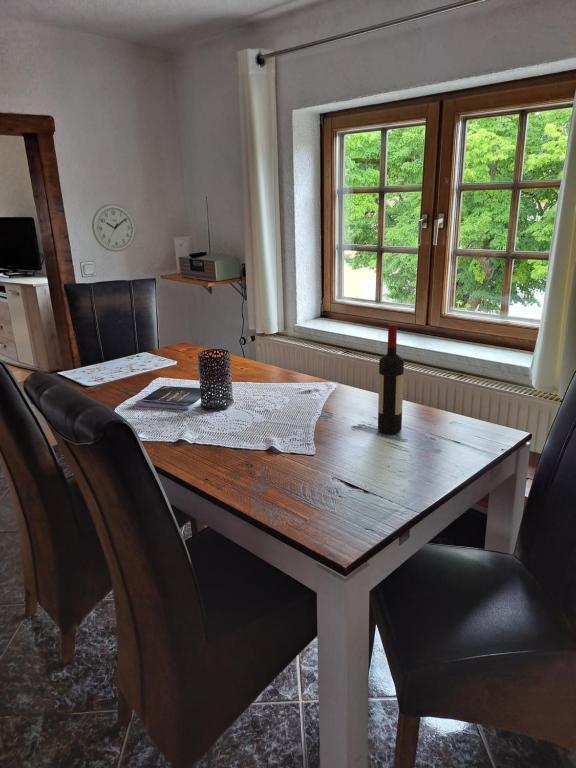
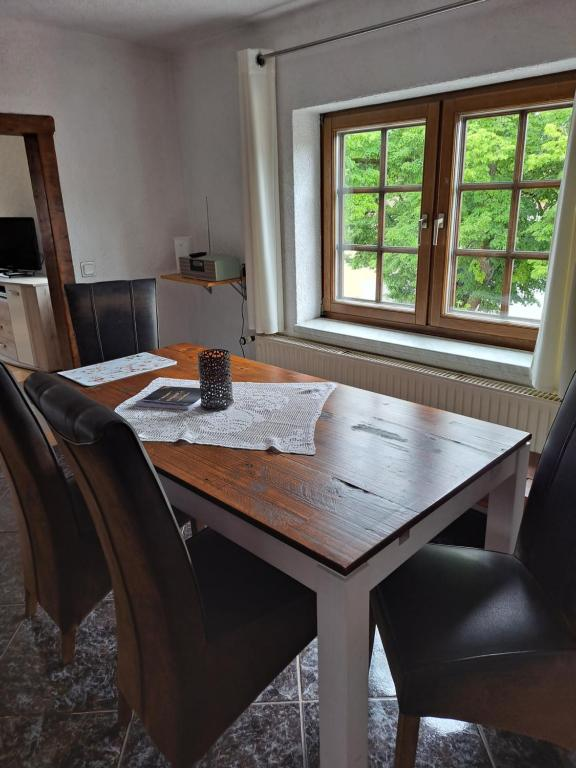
- wall clock (114, 228)
- wine bottle (391, 378)
